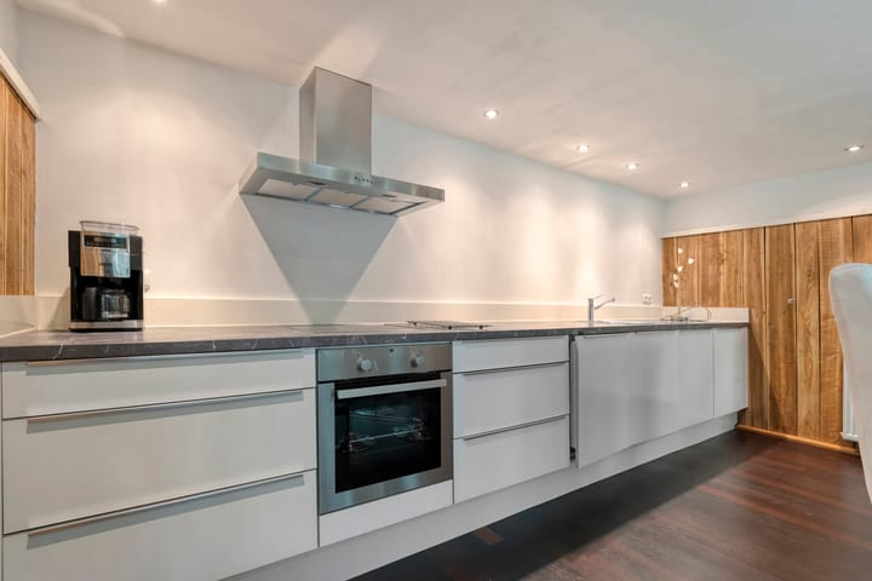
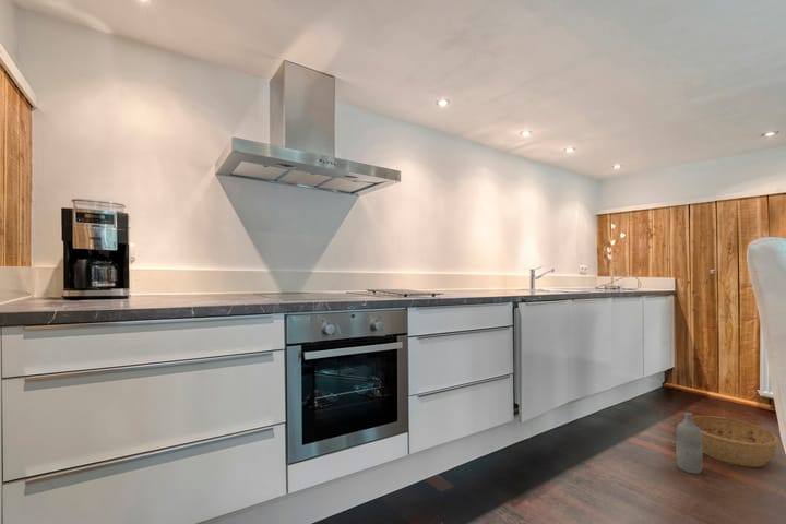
+ bottle (689, 441)
+ basket (730, 441)
